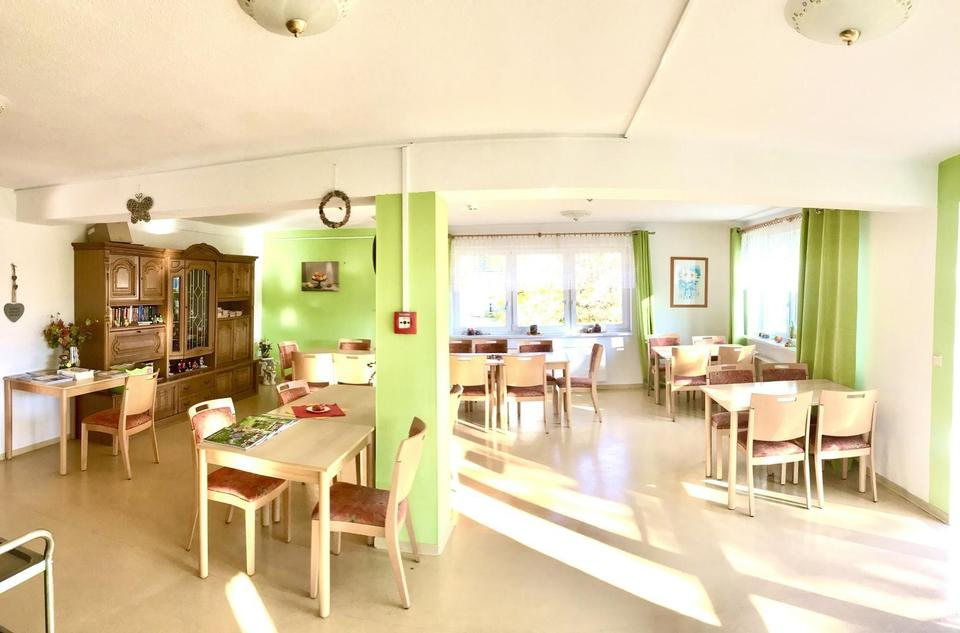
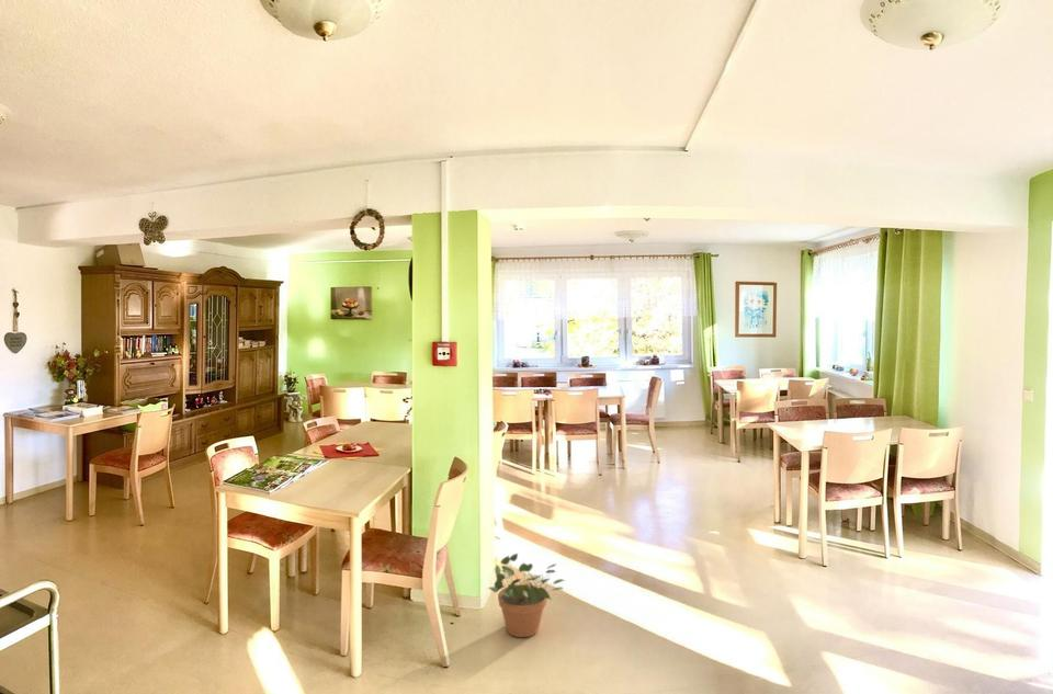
+ potted plant (528, 594)
